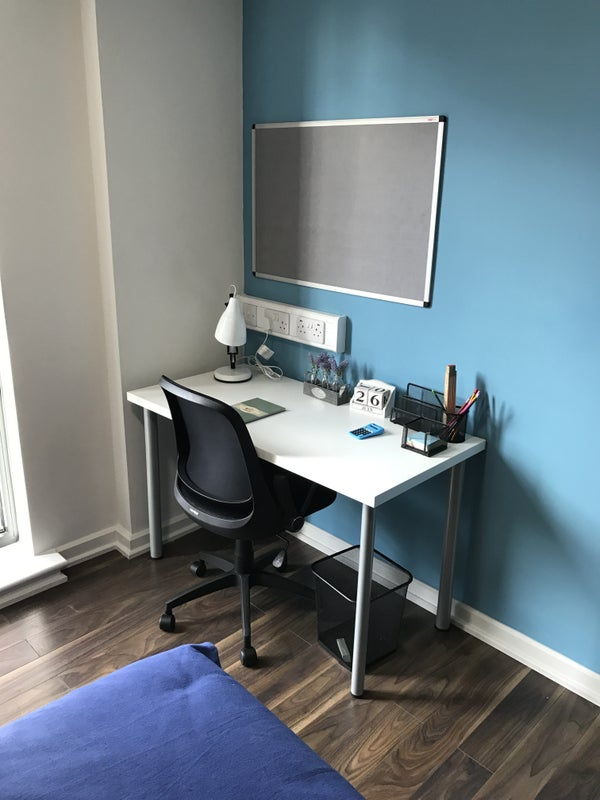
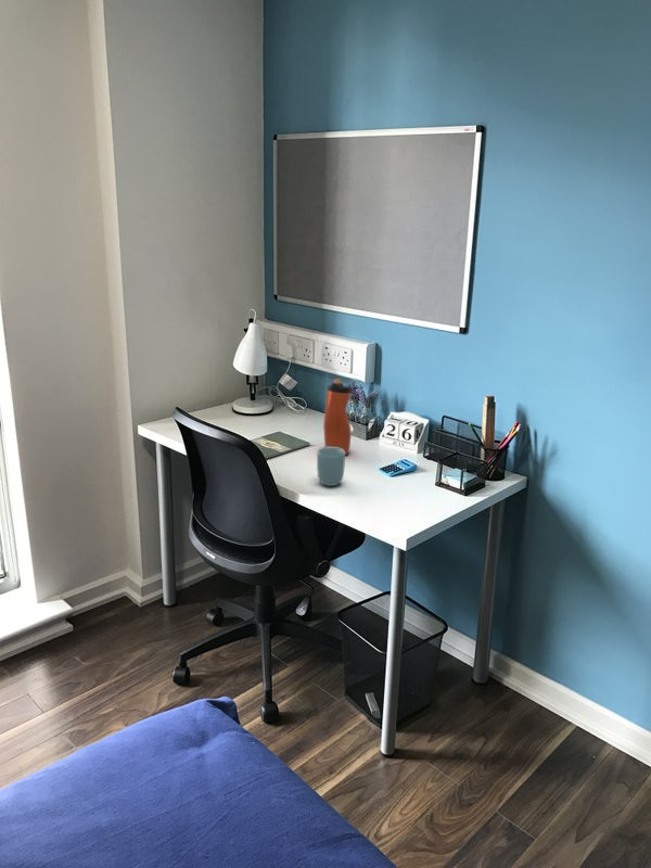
+ cup (330, 467)
+ water bottle (337, 416)
